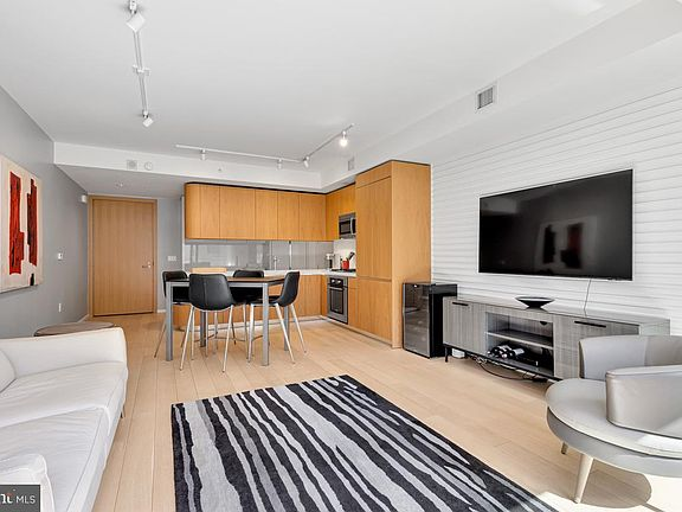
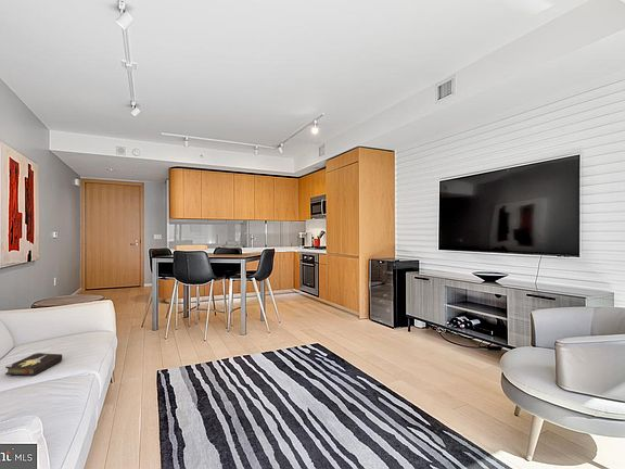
+ hardback book (35, 363)
